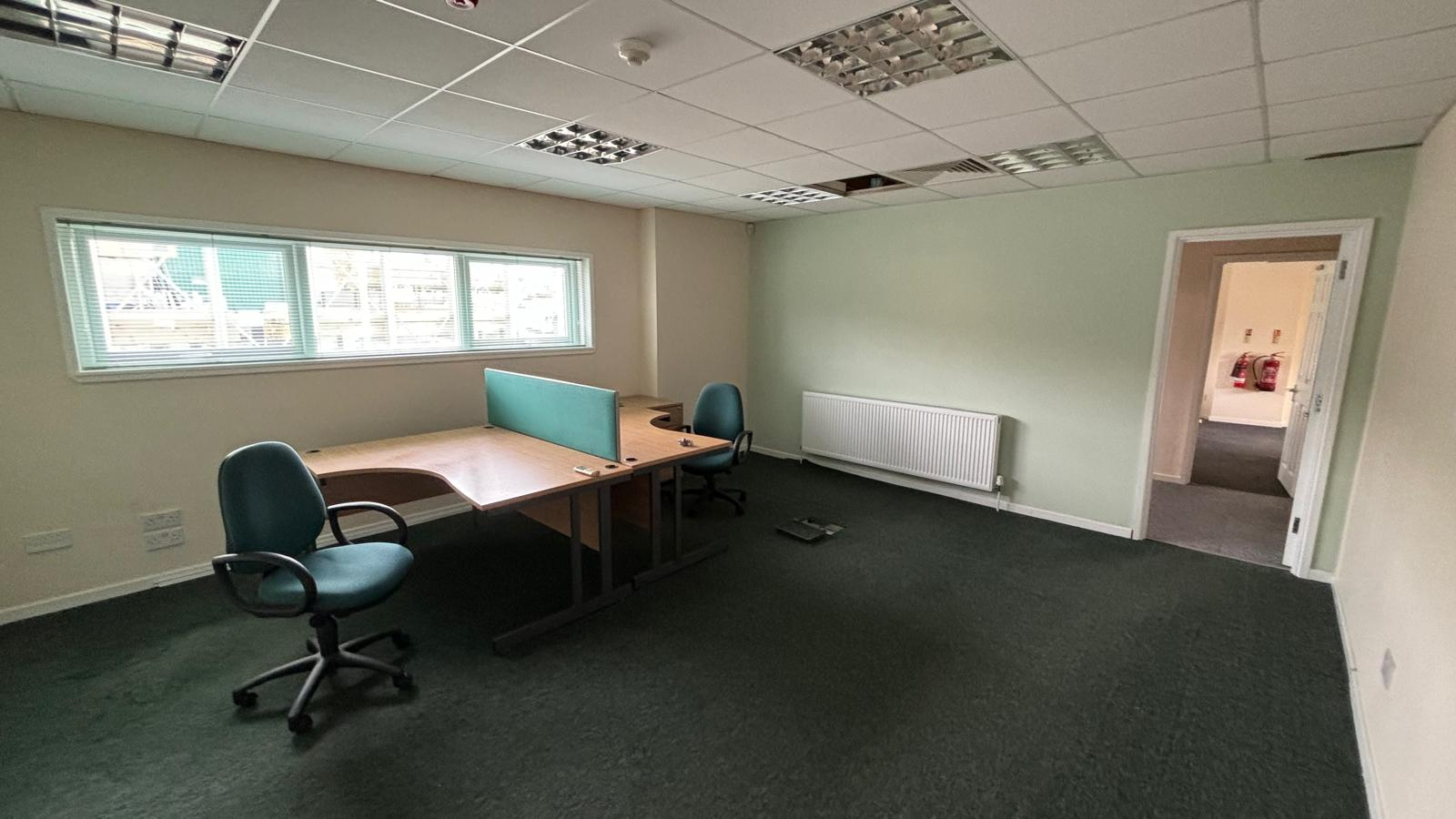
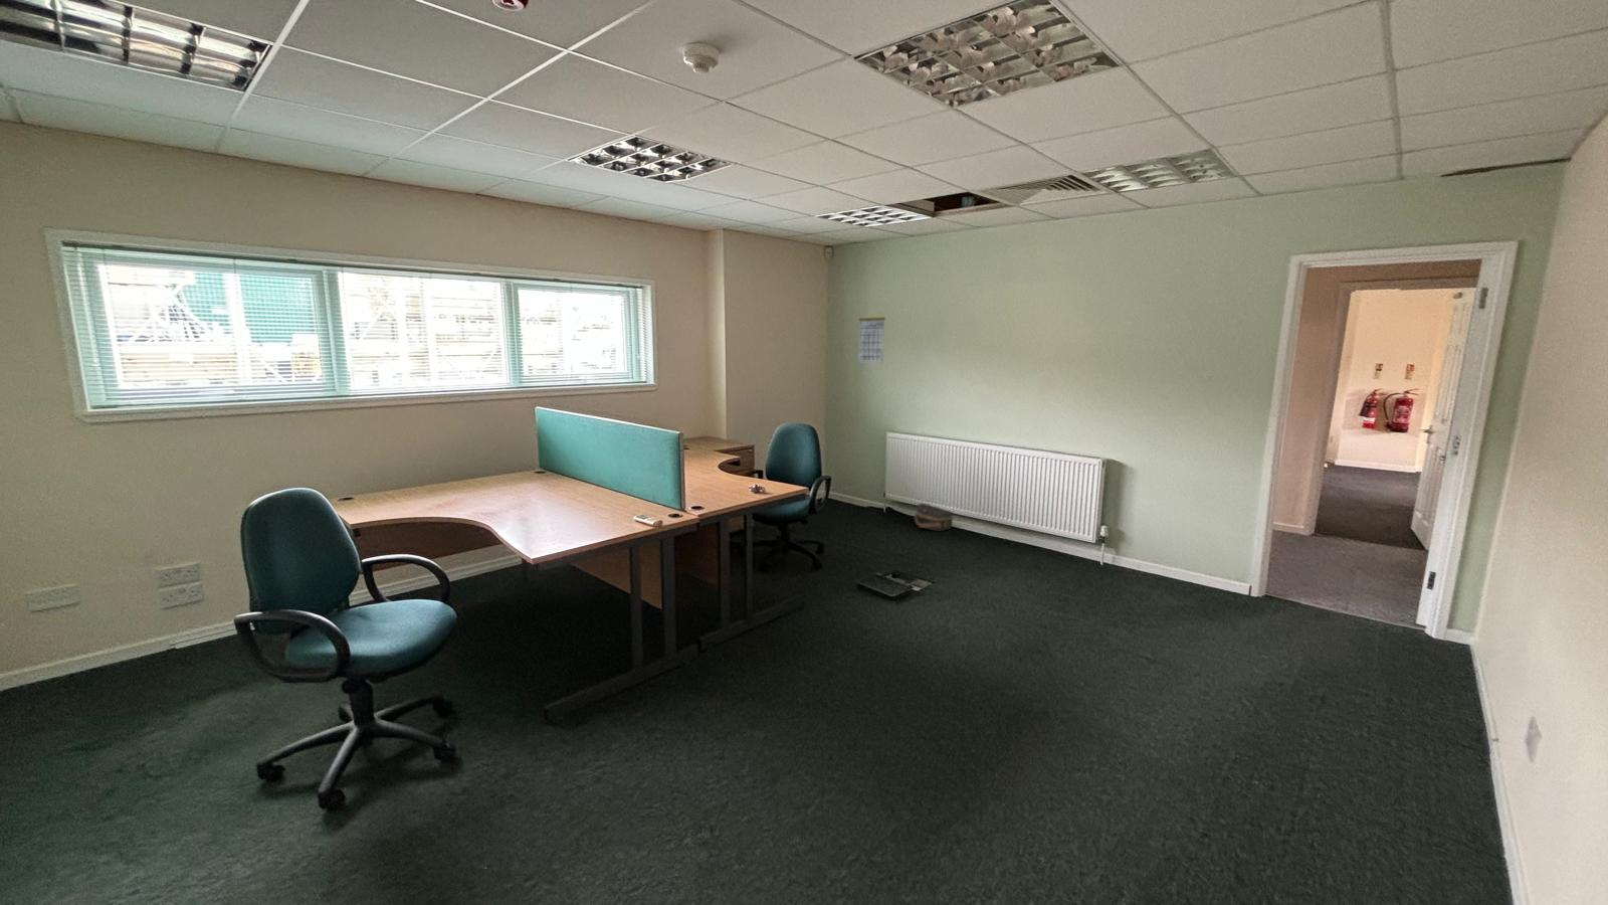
+ calendar (871, 335)
+ hat box (932, 516)
